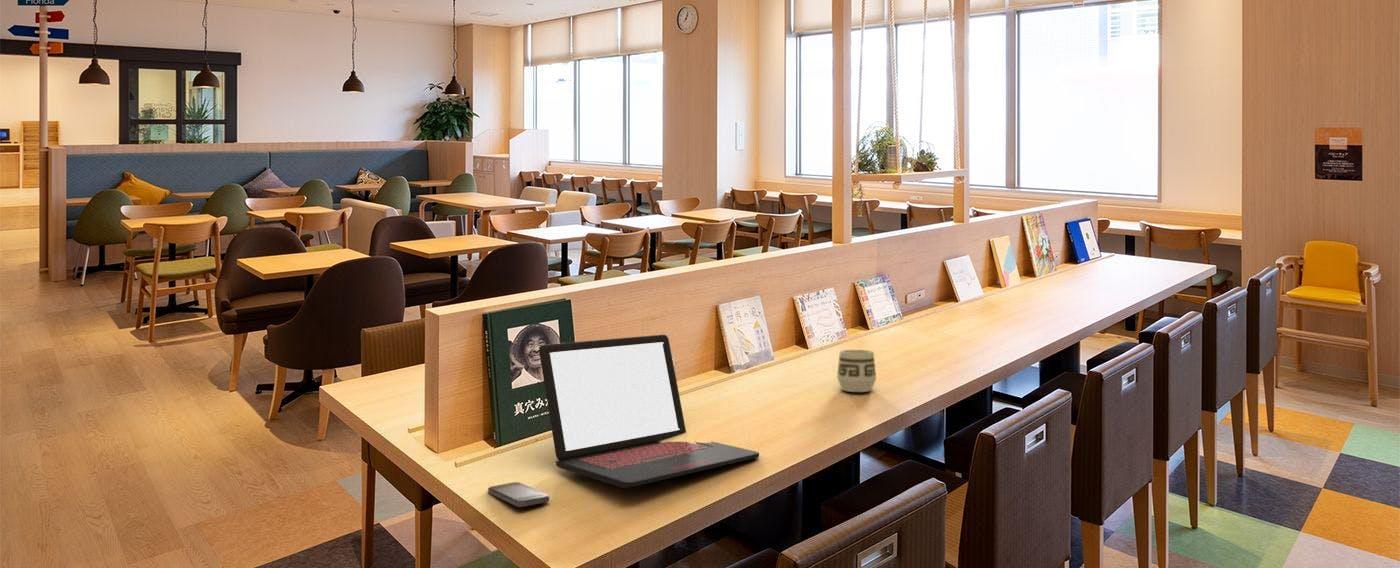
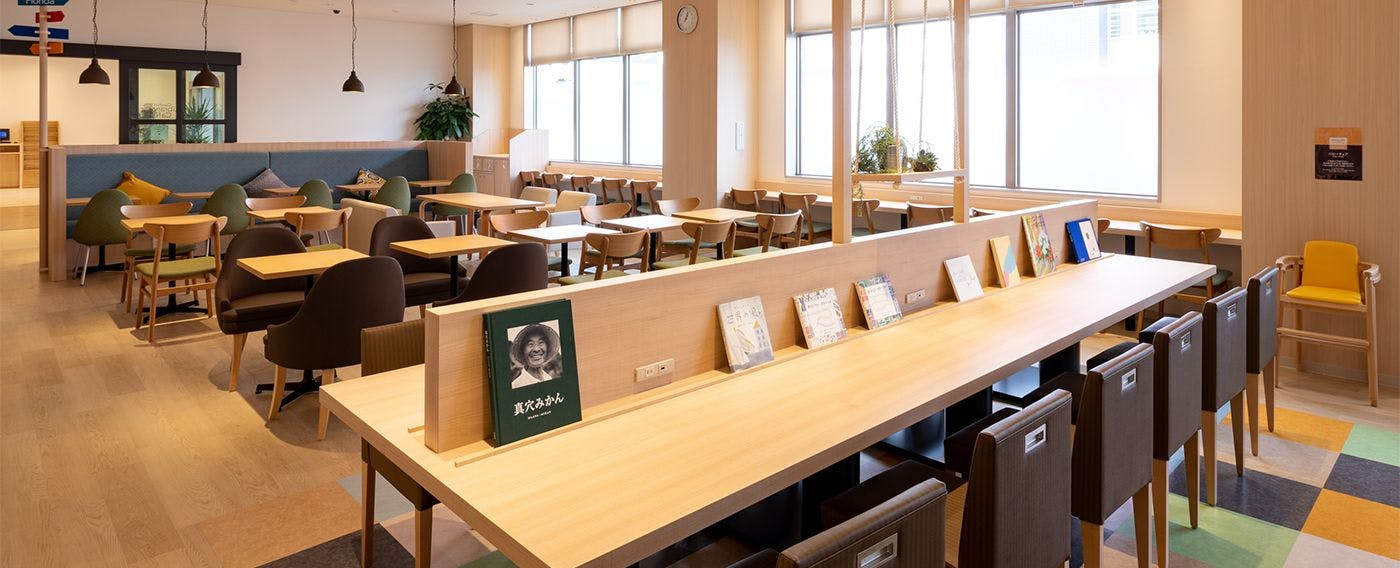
- laptop (650, 402)
- smartphone (518, 494)
- cup (856, 370)
